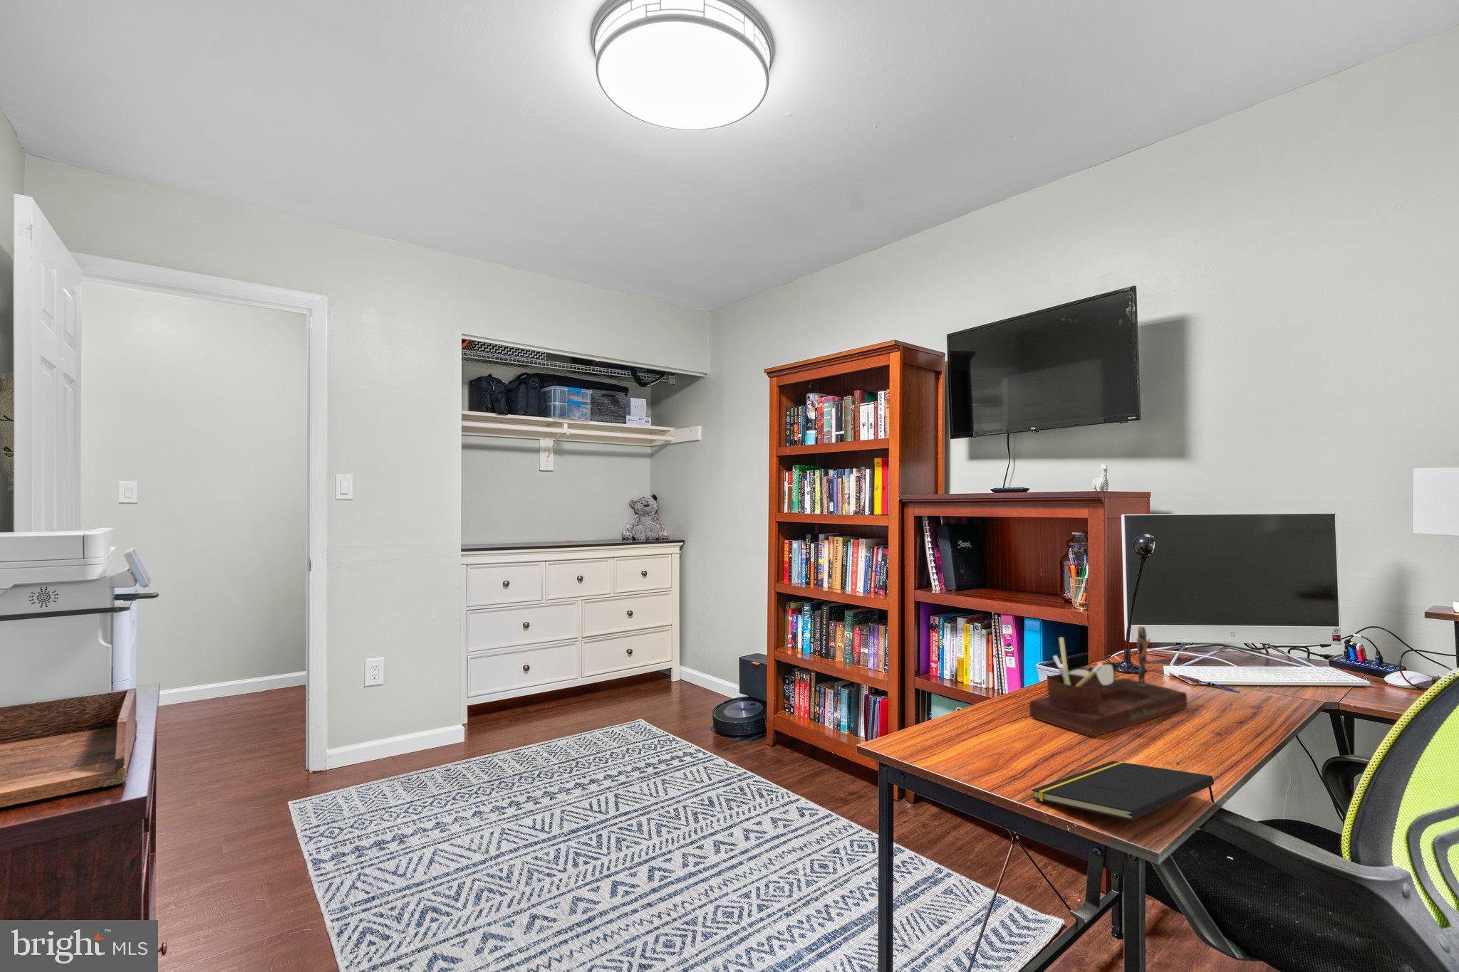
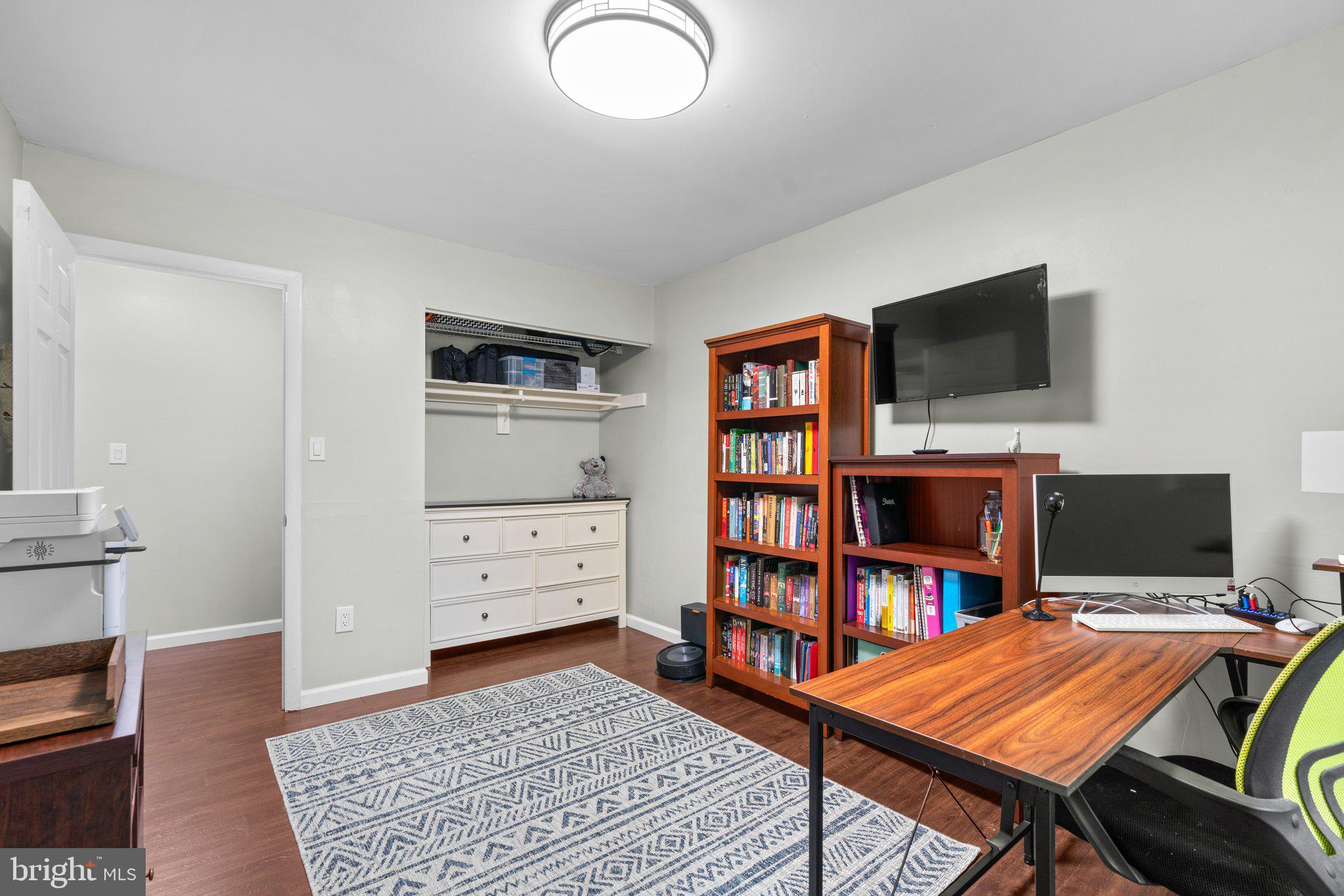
- desk organizer (1104, 674)
- pen (1207, 682)
- notepad (1121, 786)
